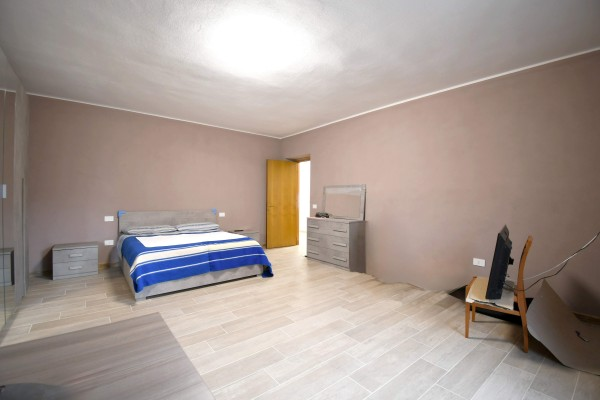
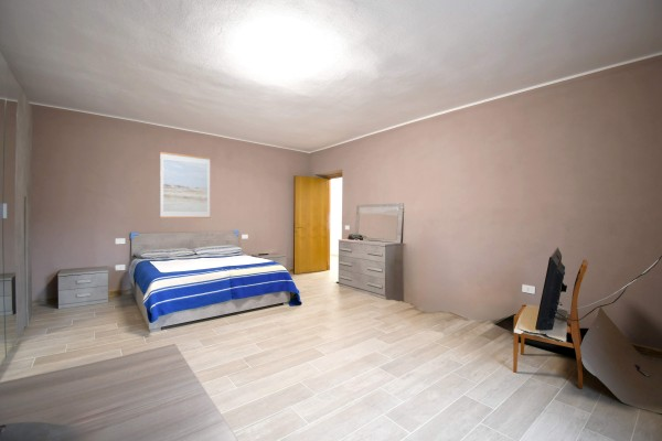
+ wall art (185, 186)
